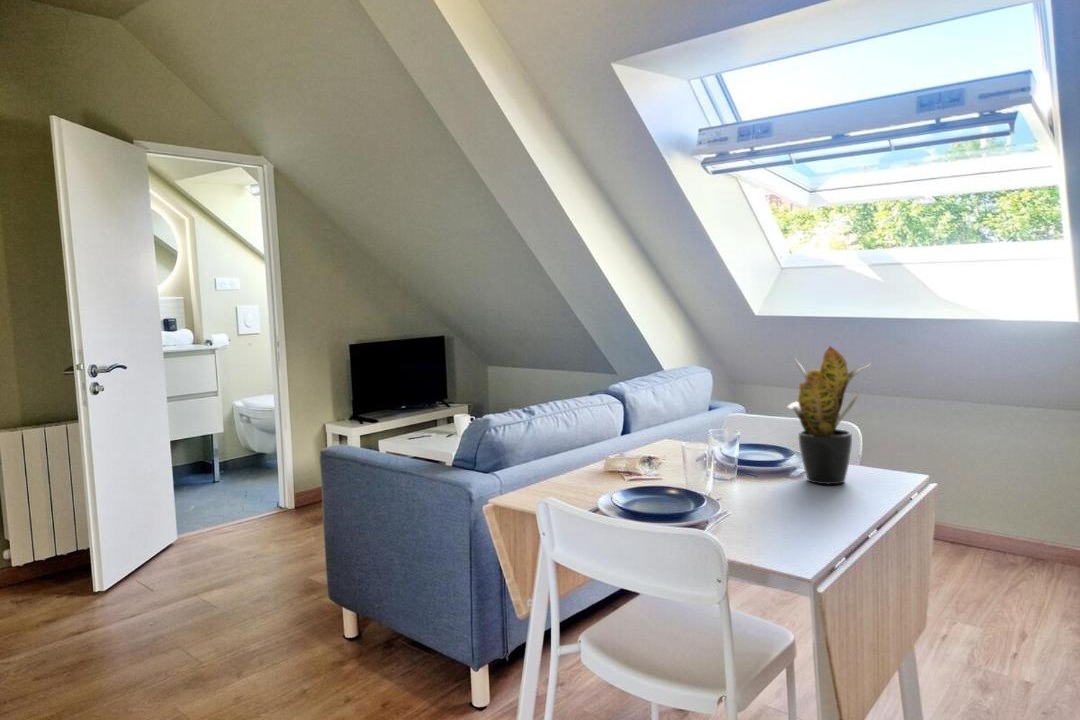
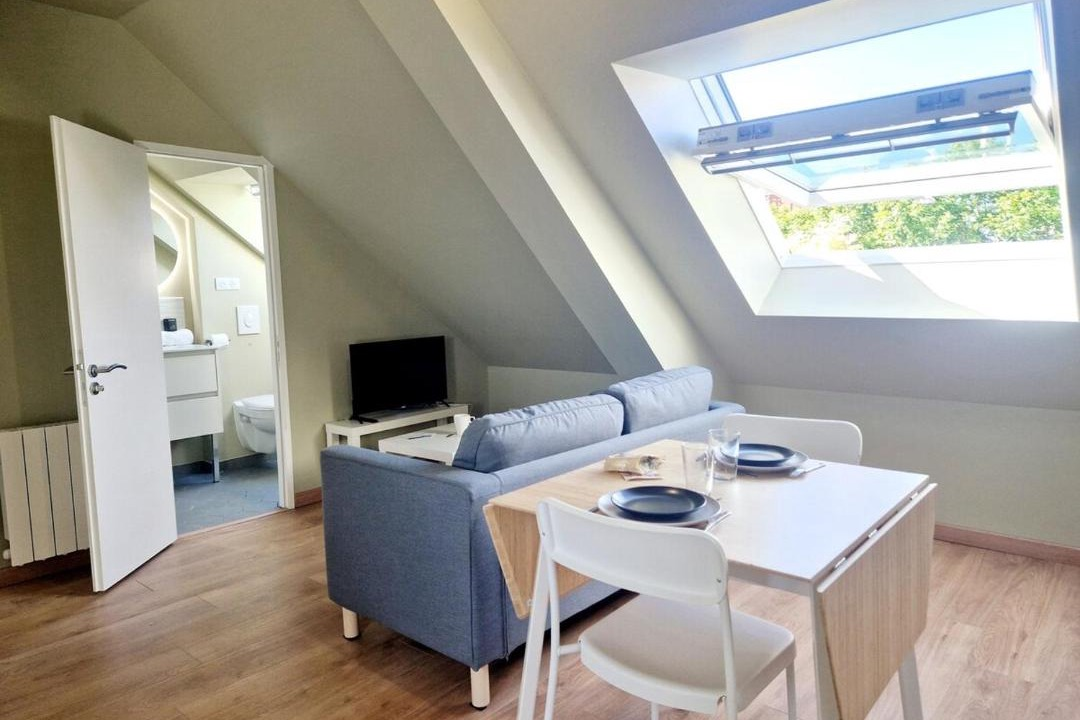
- potted plant (823, 410)
